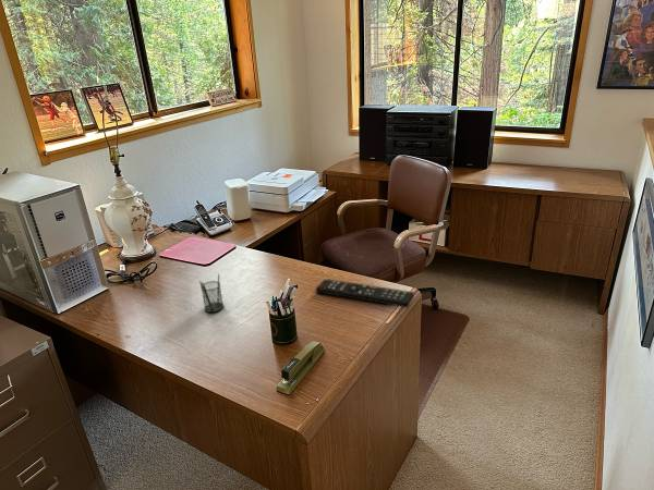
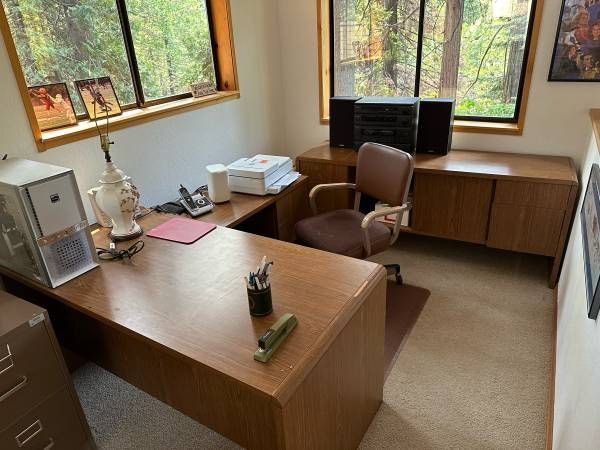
- pencil holder (210, 291)
- remote control (363, 291)
